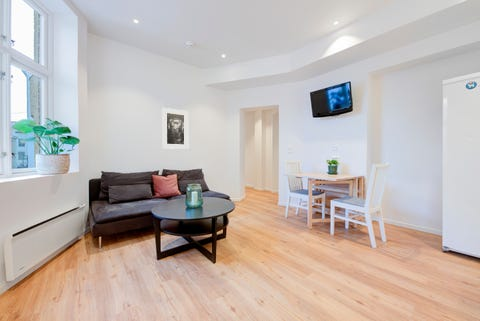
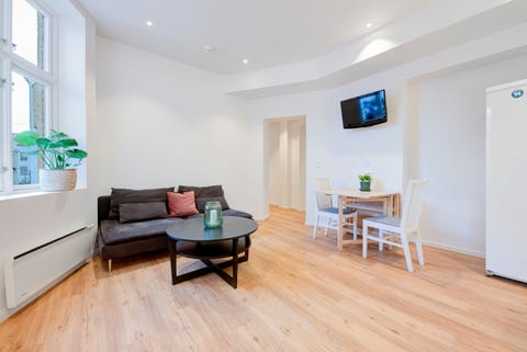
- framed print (175, 129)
